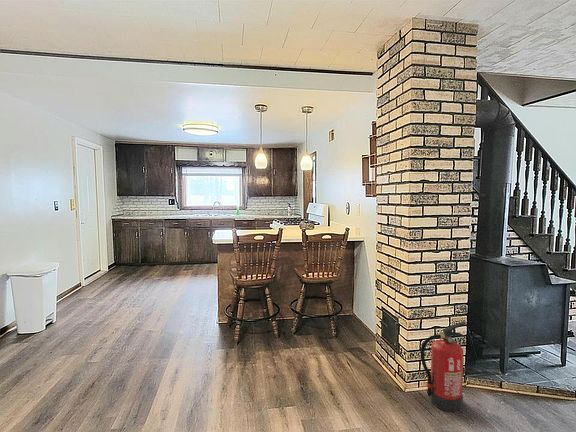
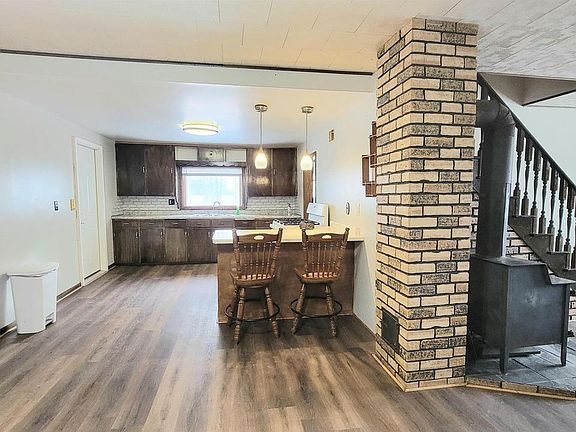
- fire extinguisher (442, 363)
